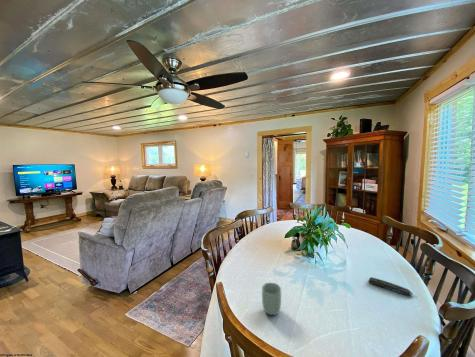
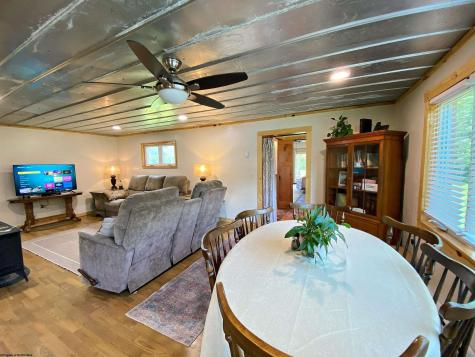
- cup (271, 299)
- remote control (389, 285)
